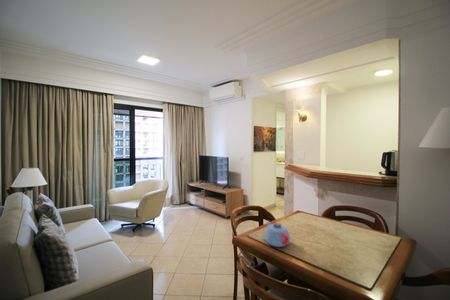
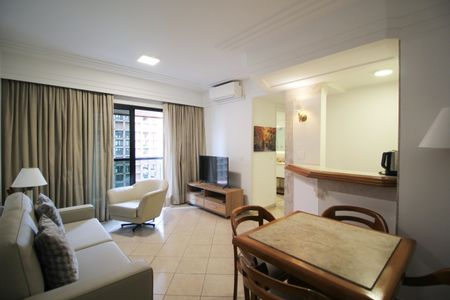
- teapot (276, 232)
